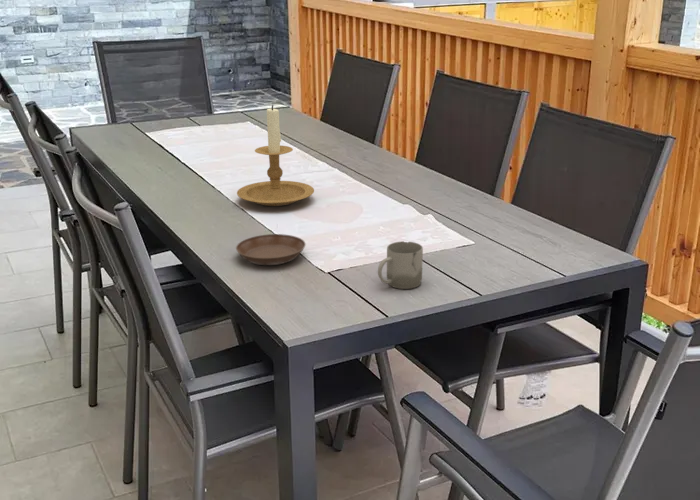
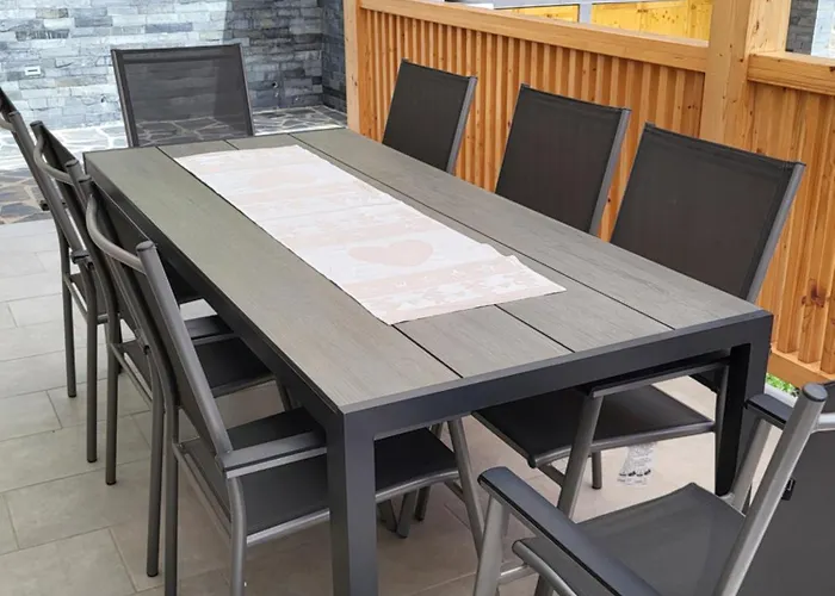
- candle holder (274, 153)
- cup (398, 266)
- saucer (271, 250)
